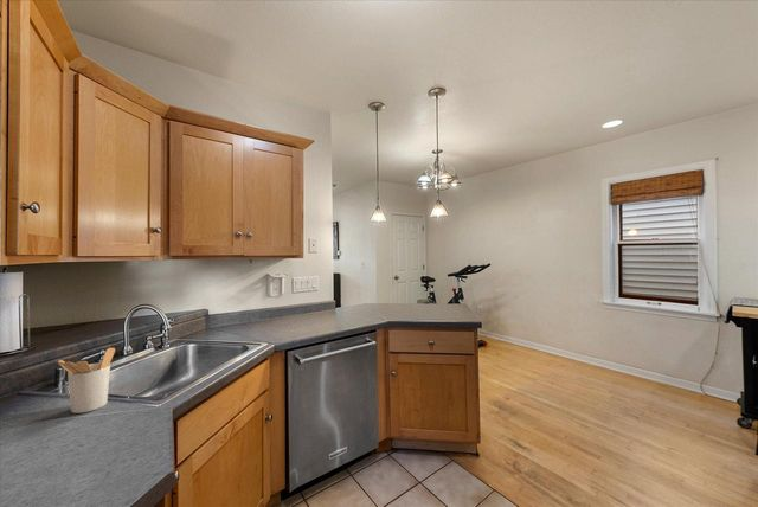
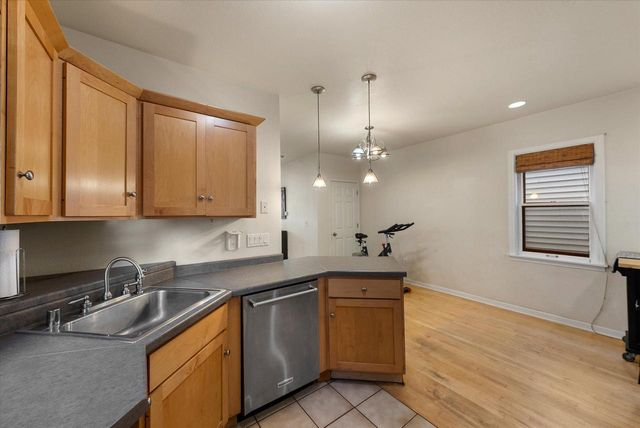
- utensil holder (84, 380)
